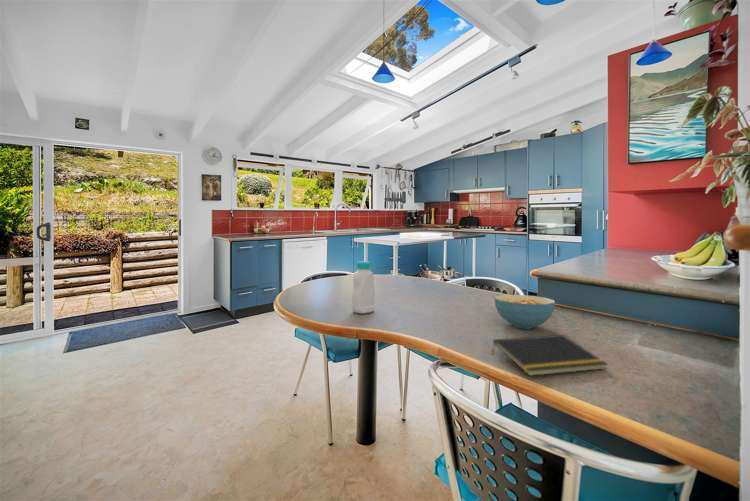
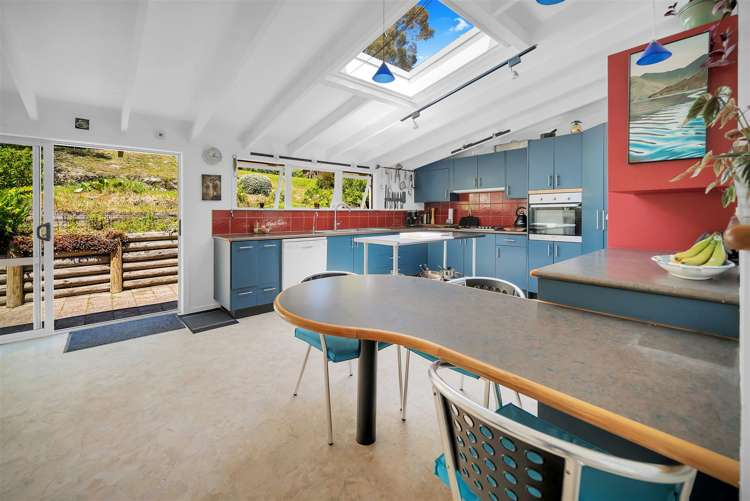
- bottle (363, 286)
- cereal bowl (523, 312)
- notepad (547, 353)
